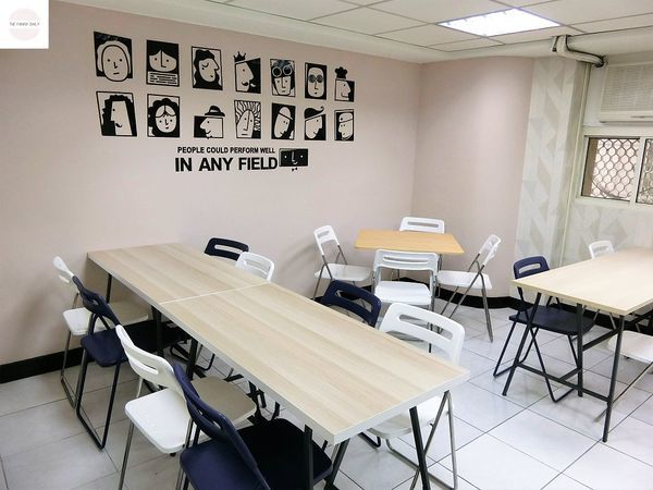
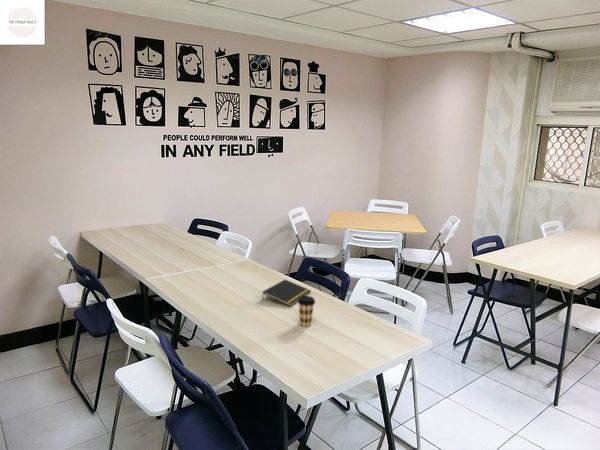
+ coffee cup (306, 311)
+ notepad (287, 292)
